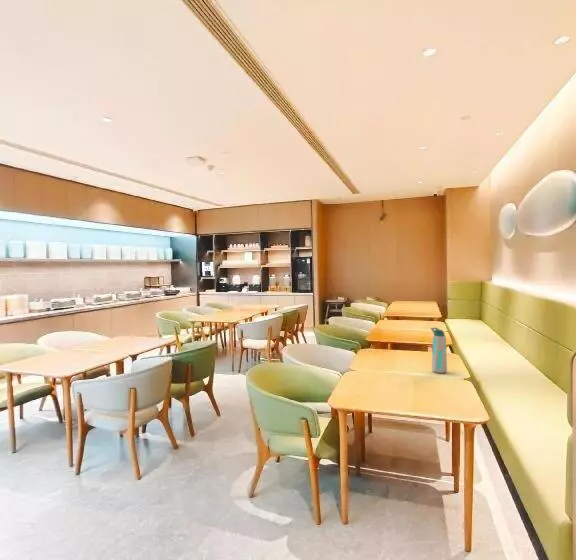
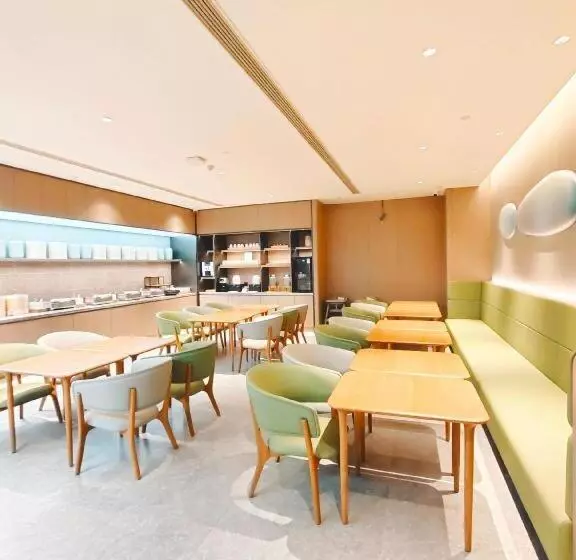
- water bottle (438, 350)
